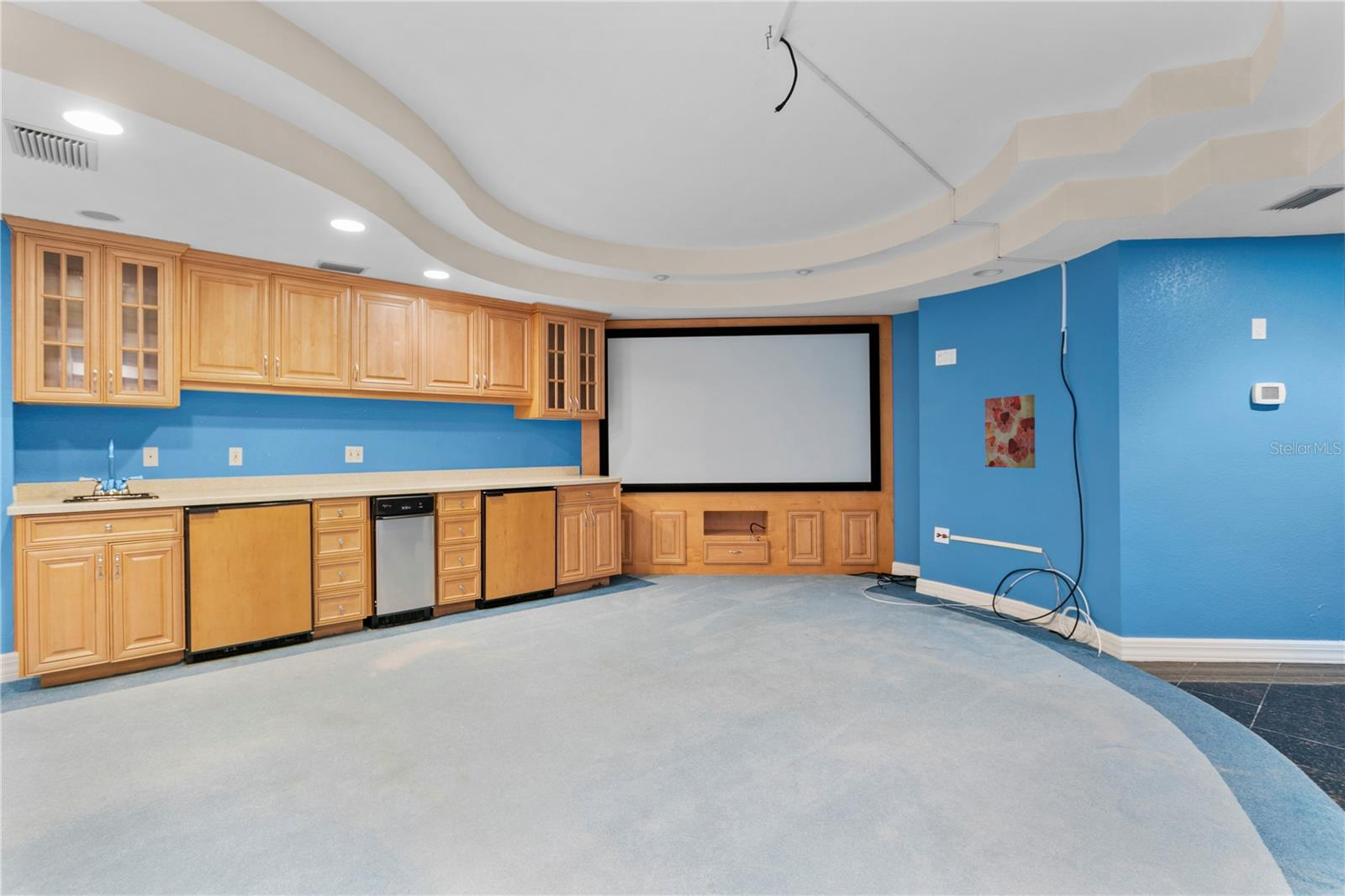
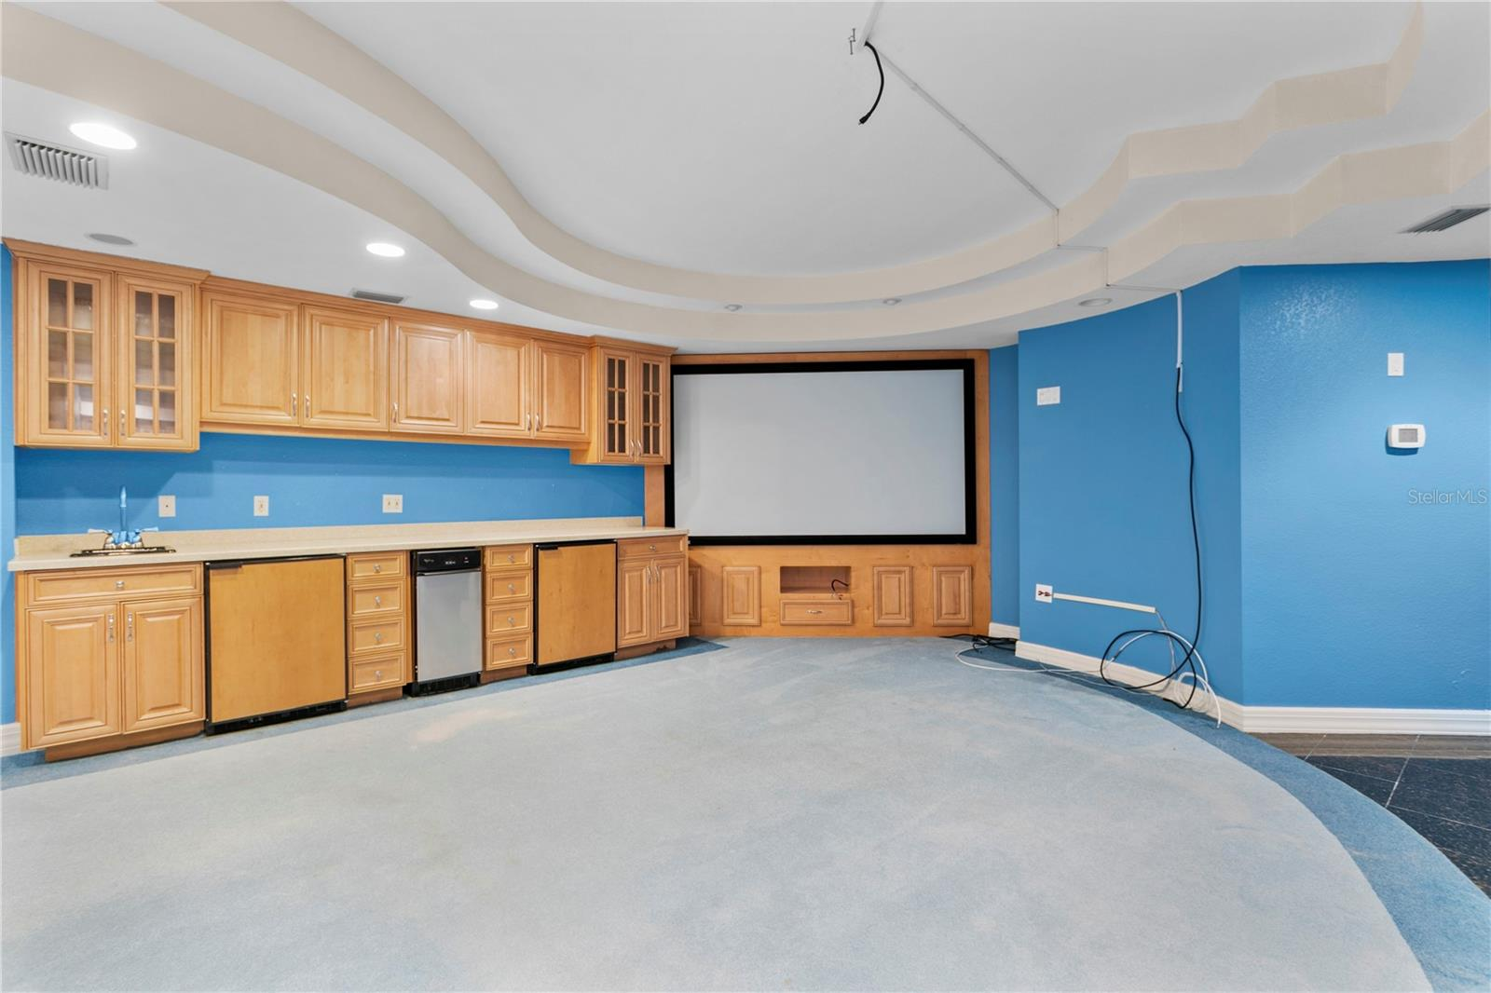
- wall art (1009, 432)
